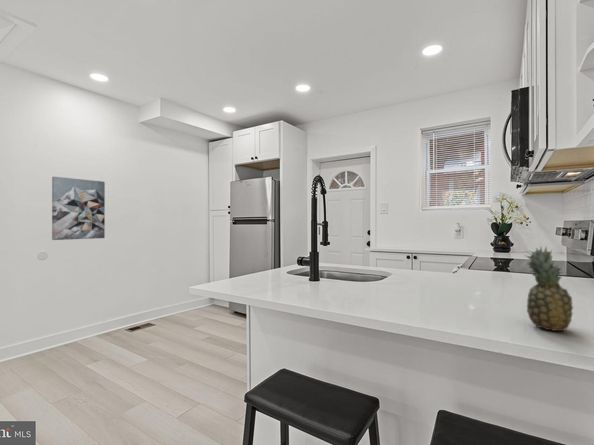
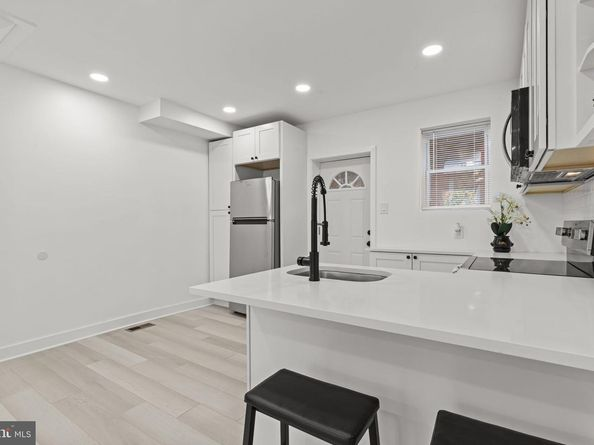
- fruit (547, 286)
- wall art (79, 209)
